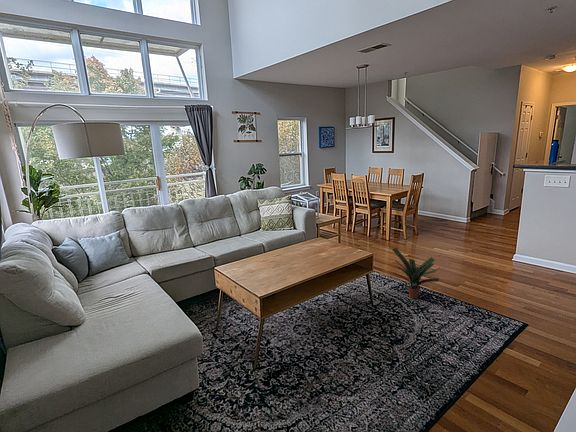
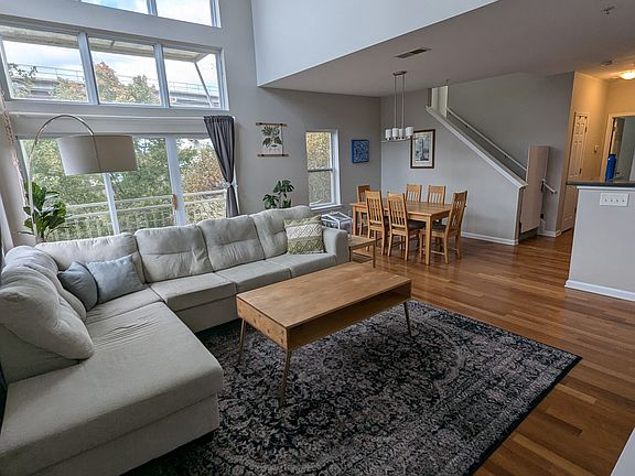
- potted plant (412, 274)
